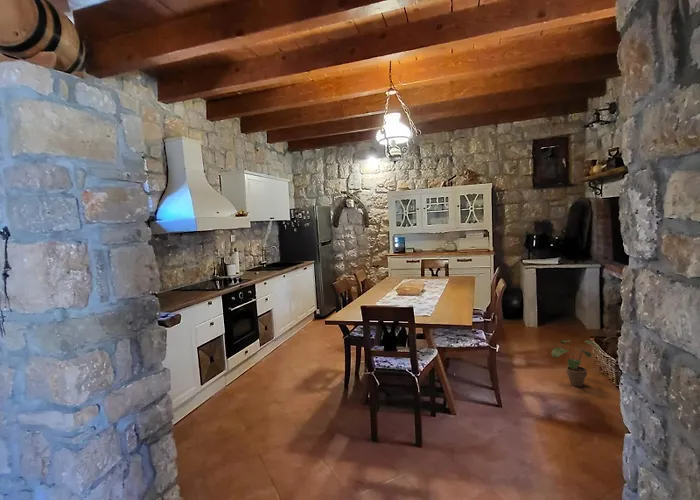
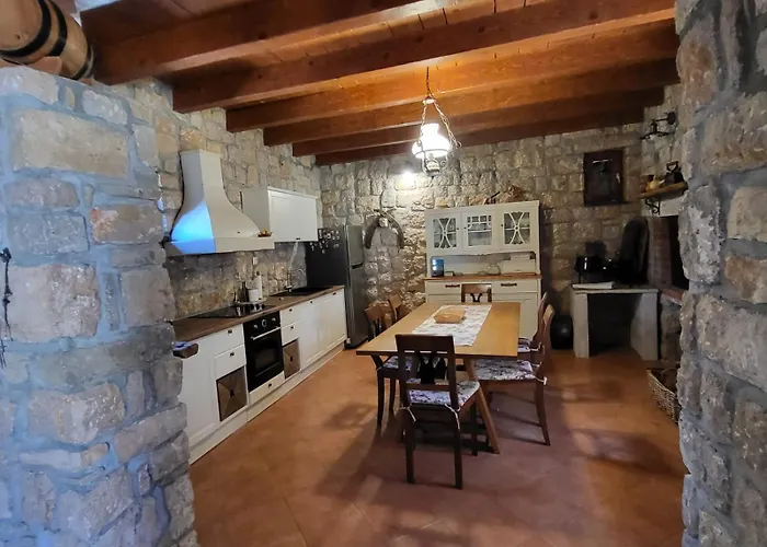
- potted plant (575, 362)
